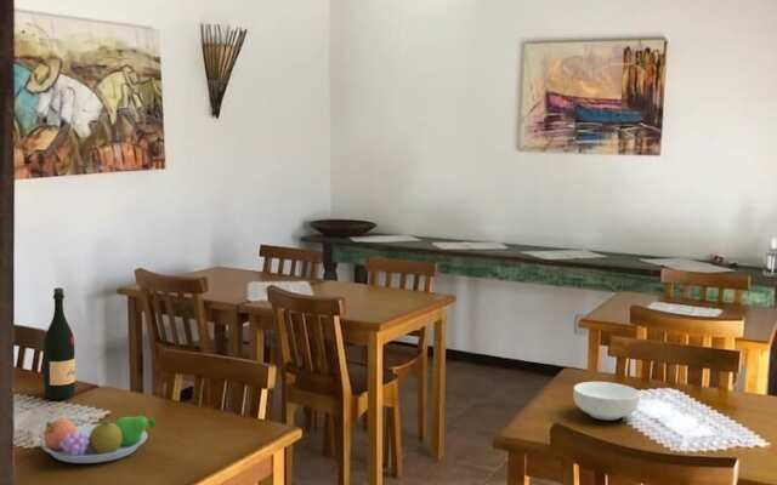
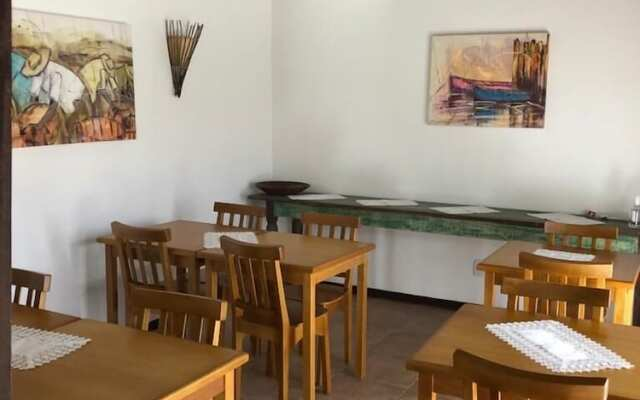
- fruit bowl (98, 429)
- cereal bowl (606, 403)
- wine bottle (58, 342)
